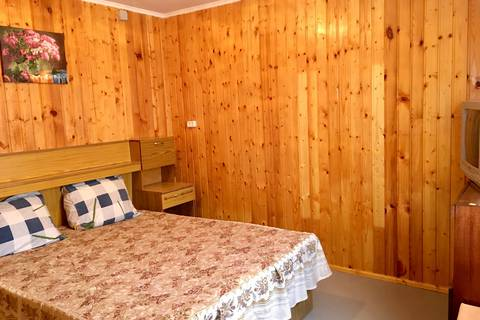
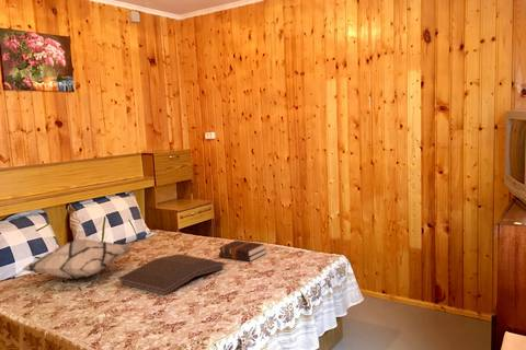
+ hardback book (242, 249)
+ decorative pillow (80, 257)
+ serving tray (173, 268)
